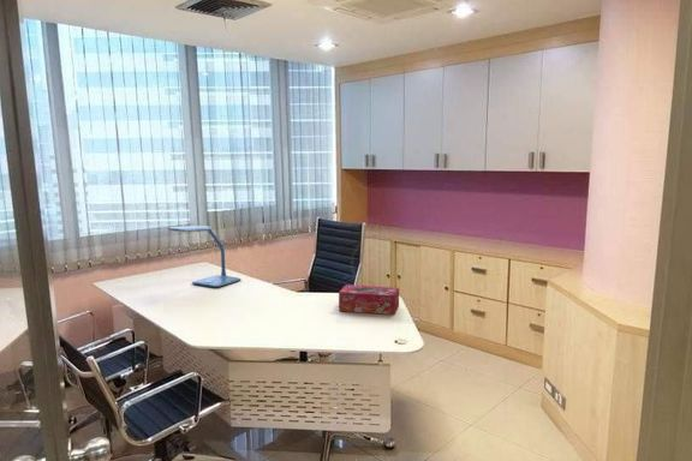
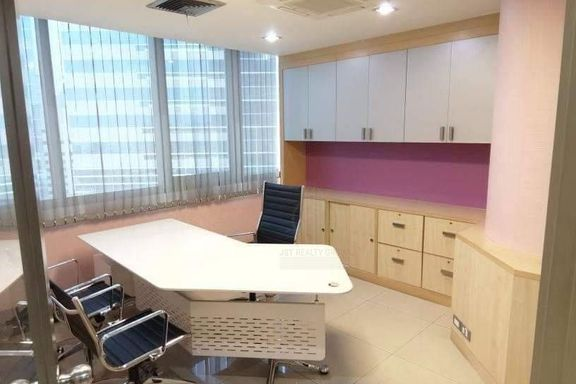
- desk lamp (219, 246)
- tissue box (369, 299)
